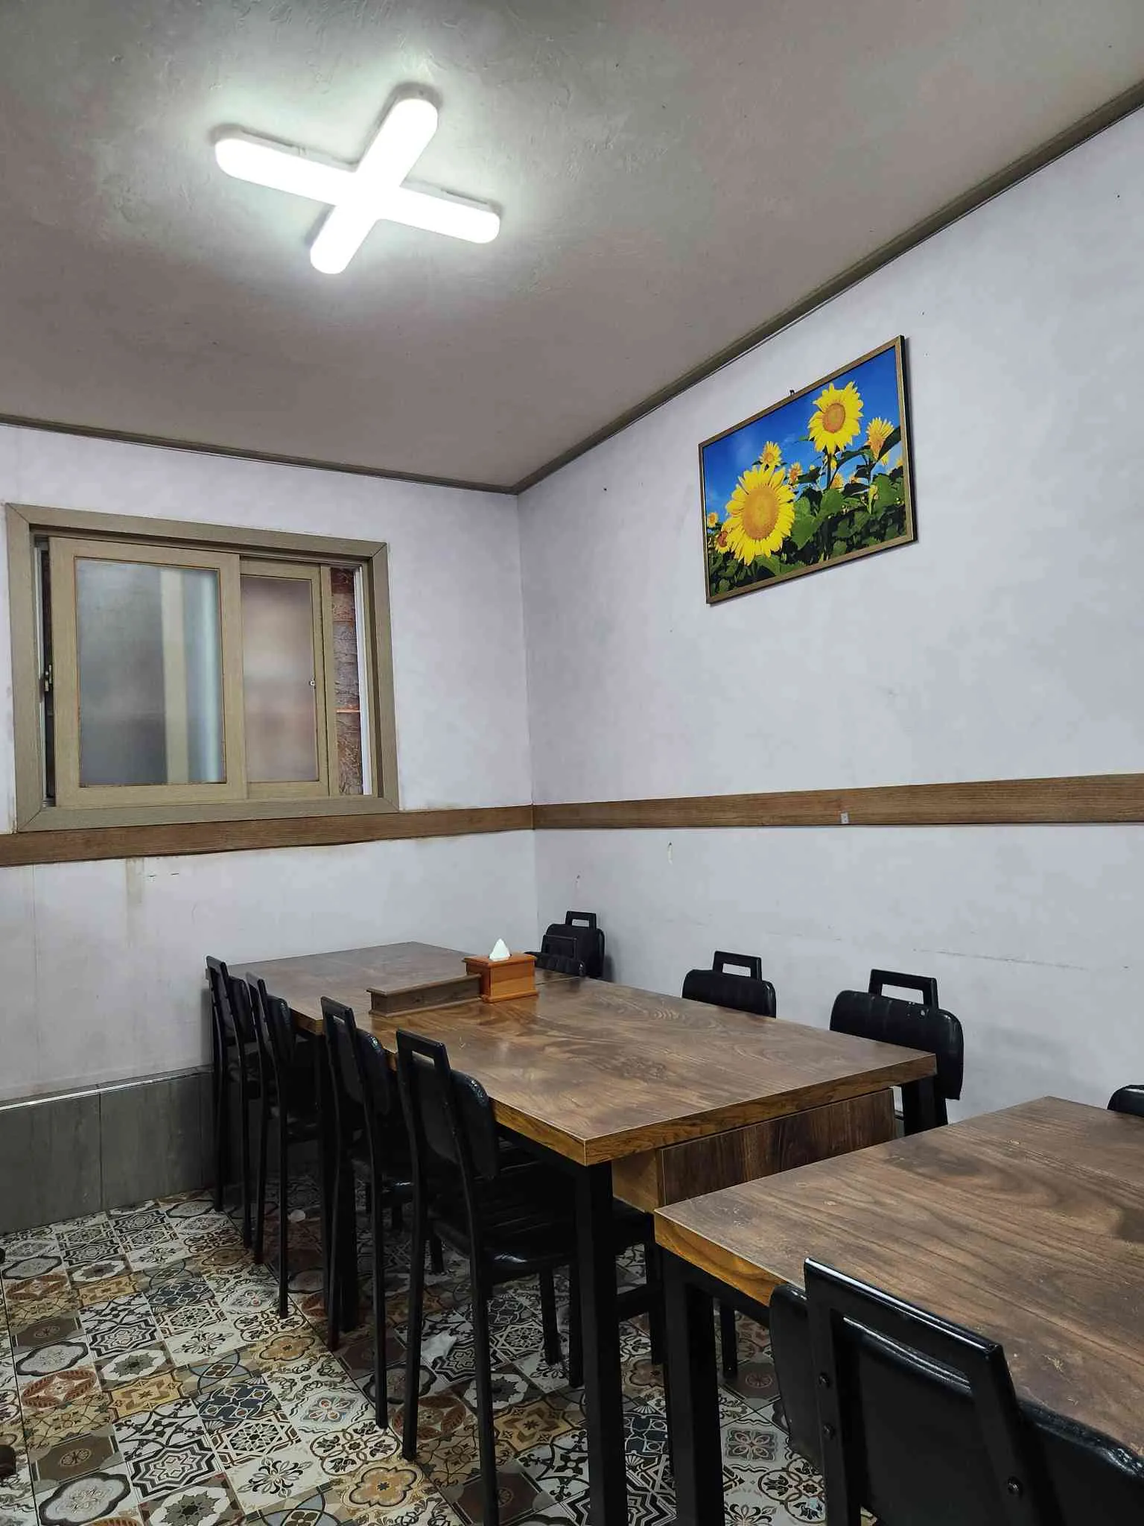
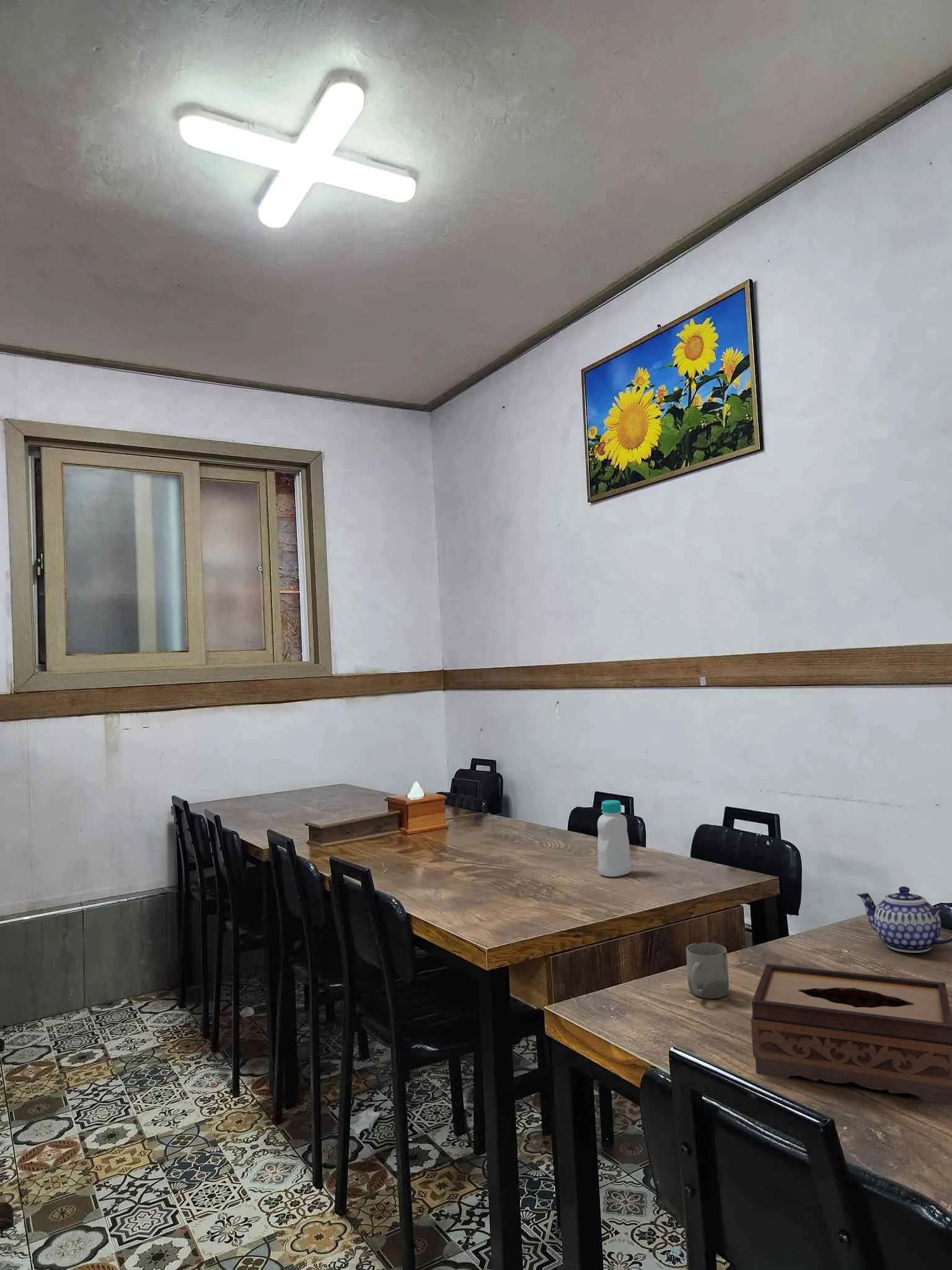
+ teapot (906, 917)
+ cup (704, 972)
+ bottle (613, 837)
+ tissue box (852, 1027)
